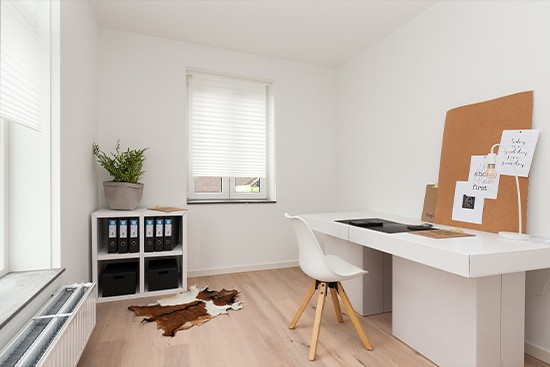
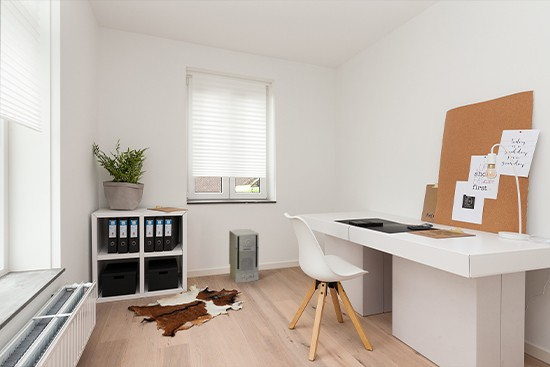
+ air purifier (243, 254)
